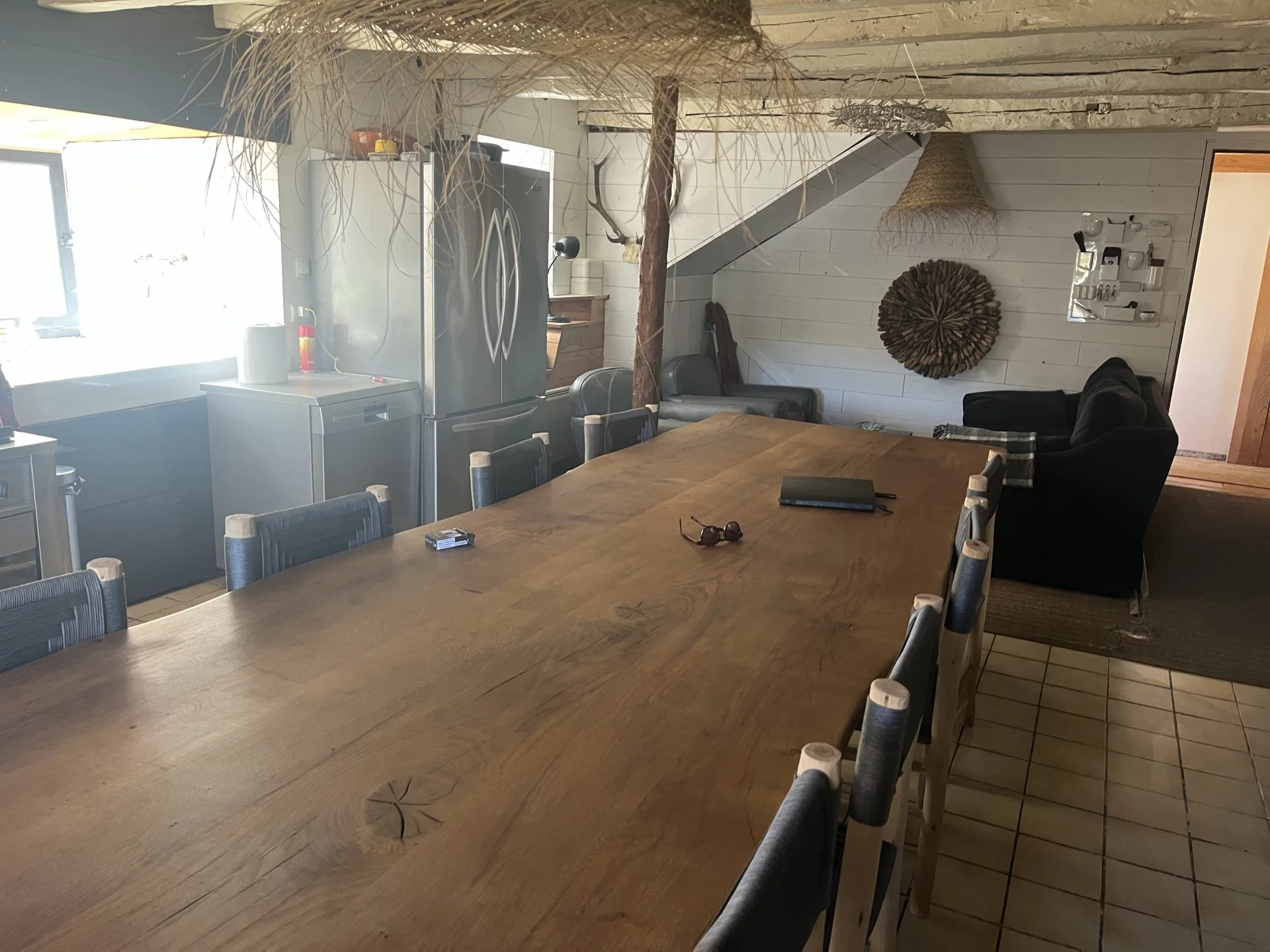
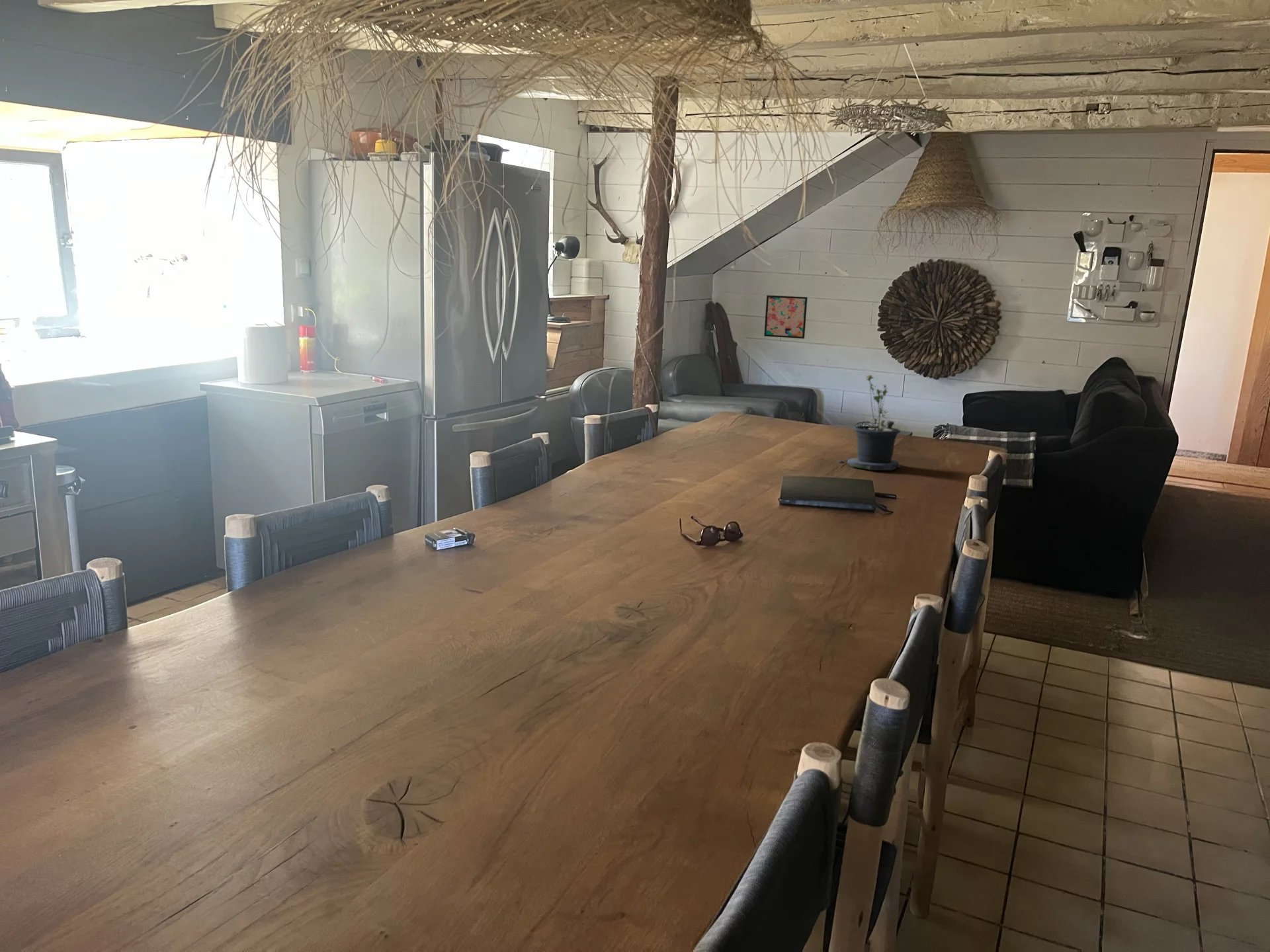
+ wall art (785, 317)
+ potted plant (874, 420)
